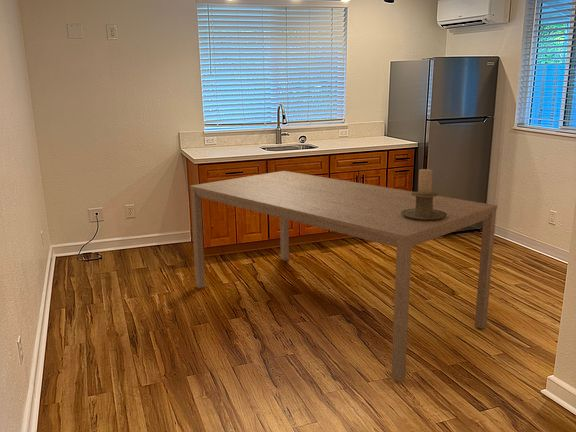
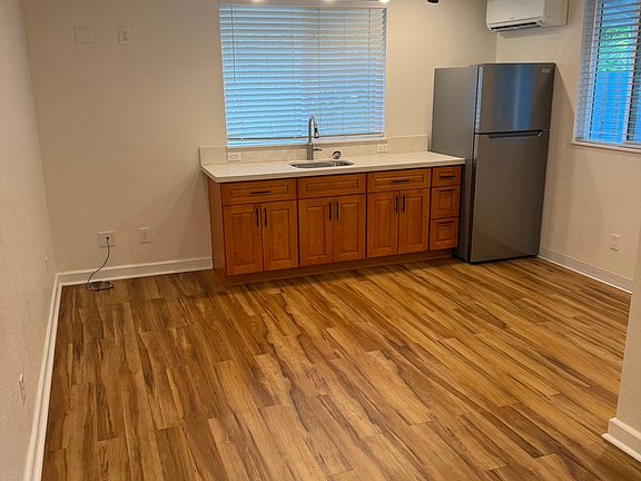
- dining table (331, 230)
- candle holder (424, 192)
